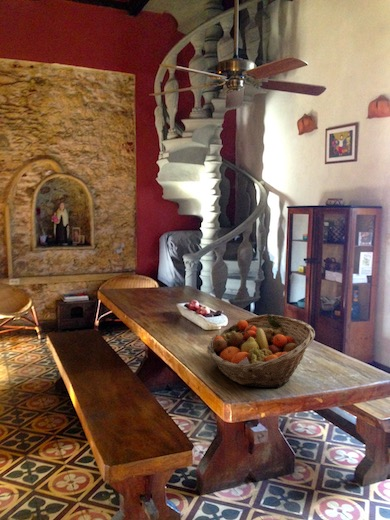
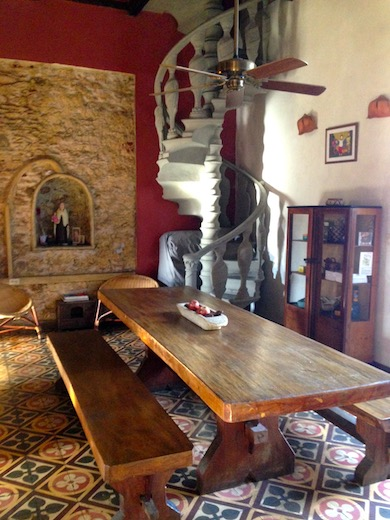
- fruit basket (259, 347)
